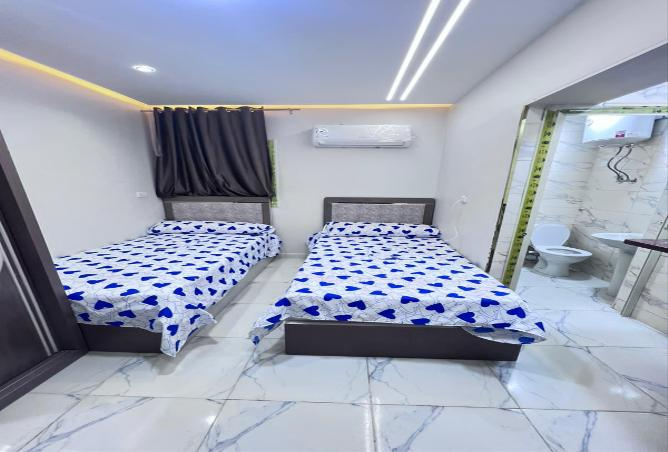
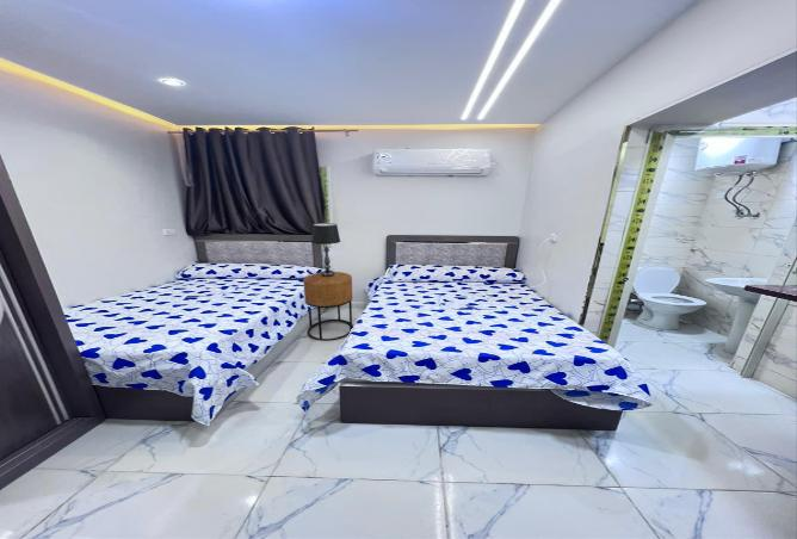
+ side table (329, 304)
+ table lamp (326, 249)
